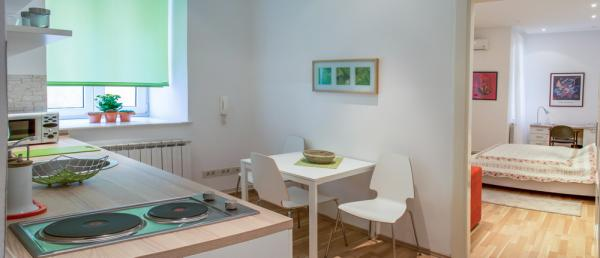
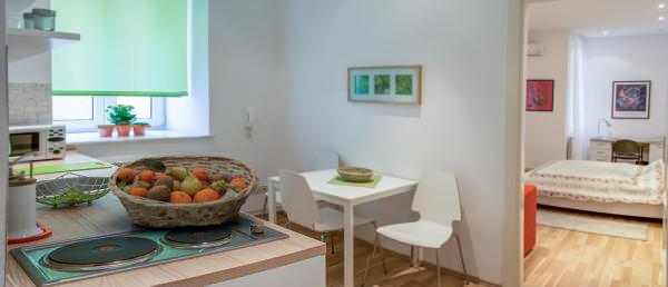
+ fruit basket (186, 188)
